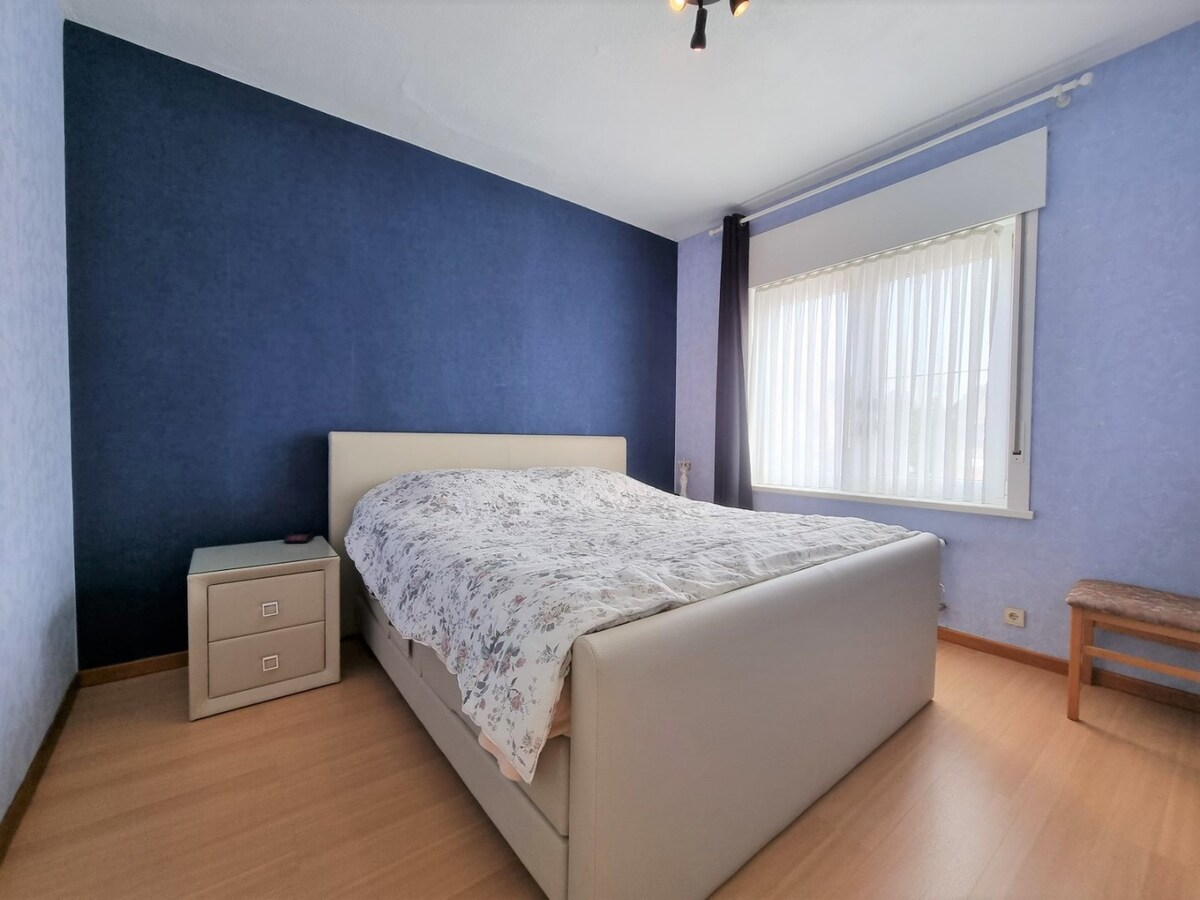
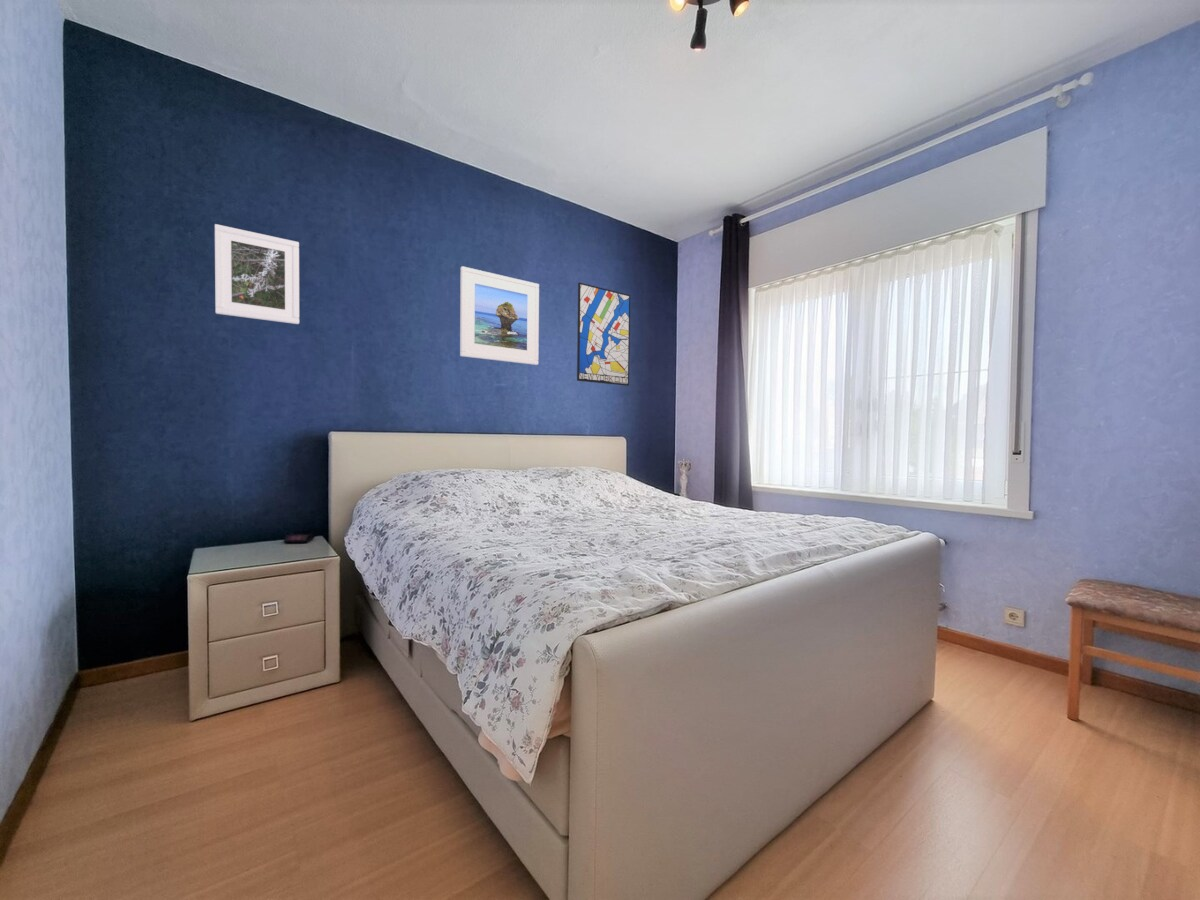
+ wall art (604, 336)
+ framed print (258, 276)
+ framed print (501, 318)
